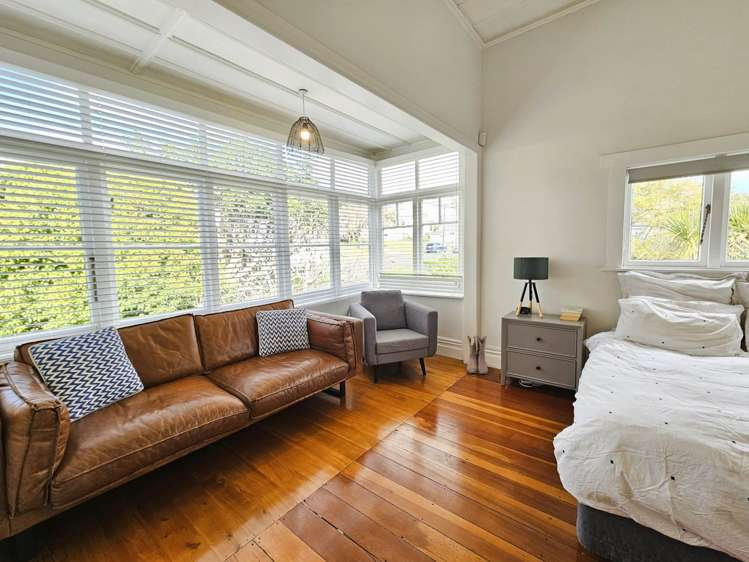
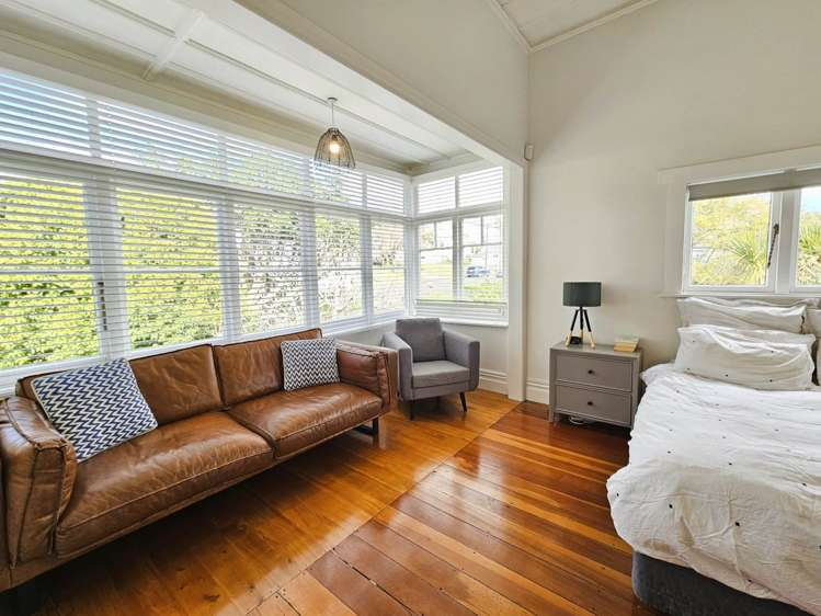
- boots (477, 352)
